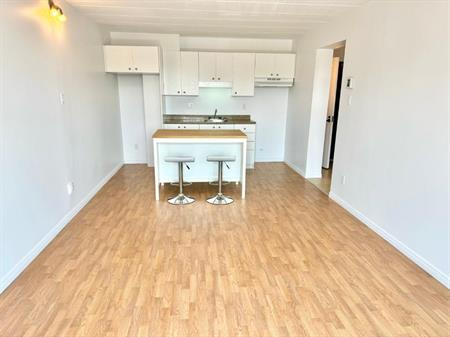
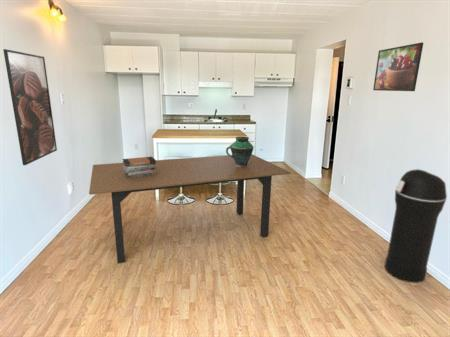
+ trash can (412, 223)
+ book stack (139, 167)
+ dining table (185, 186)
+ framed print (395, 69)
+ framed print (34, 107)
+ vase (239, 151)
